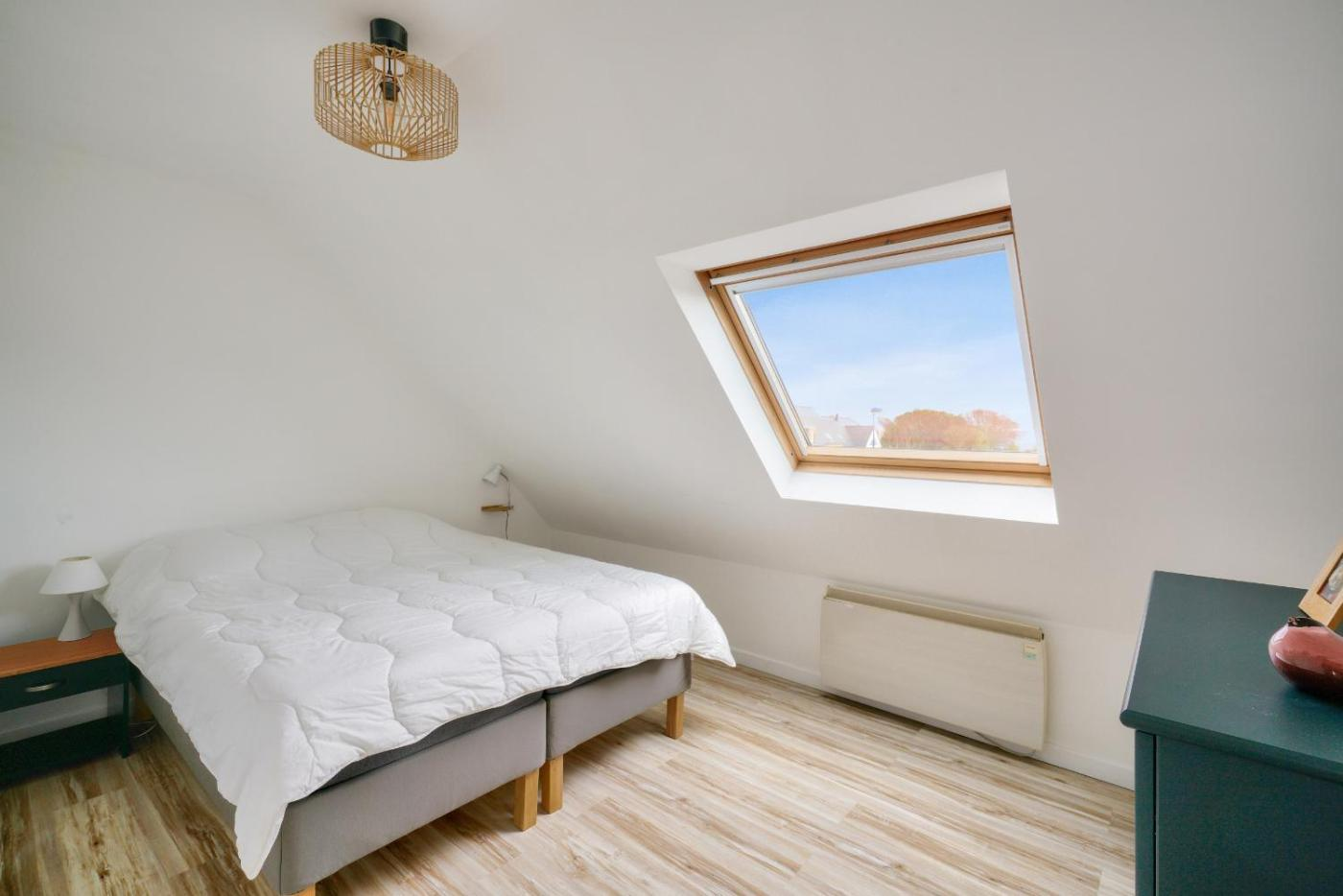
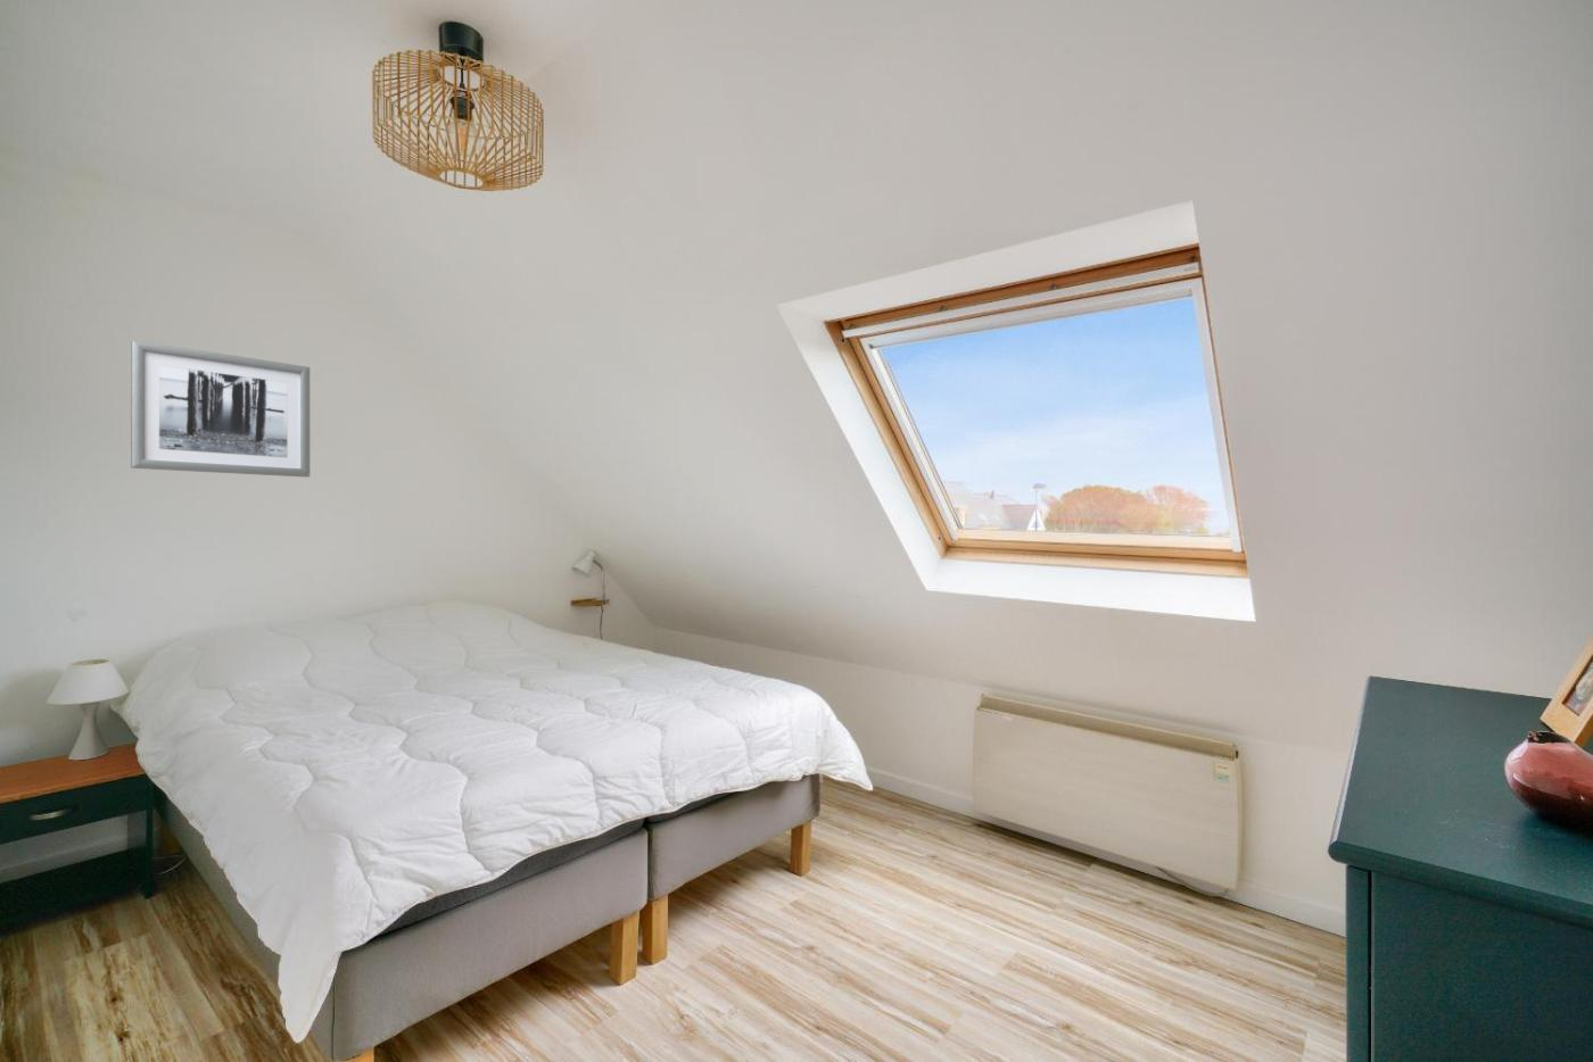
+ wall art (227, 412)
